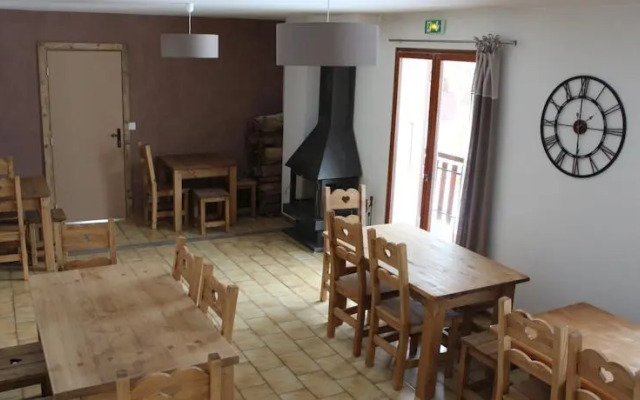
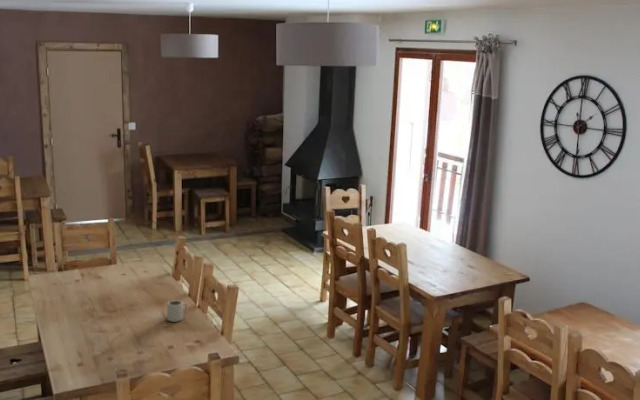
+ cup (177, 310)
